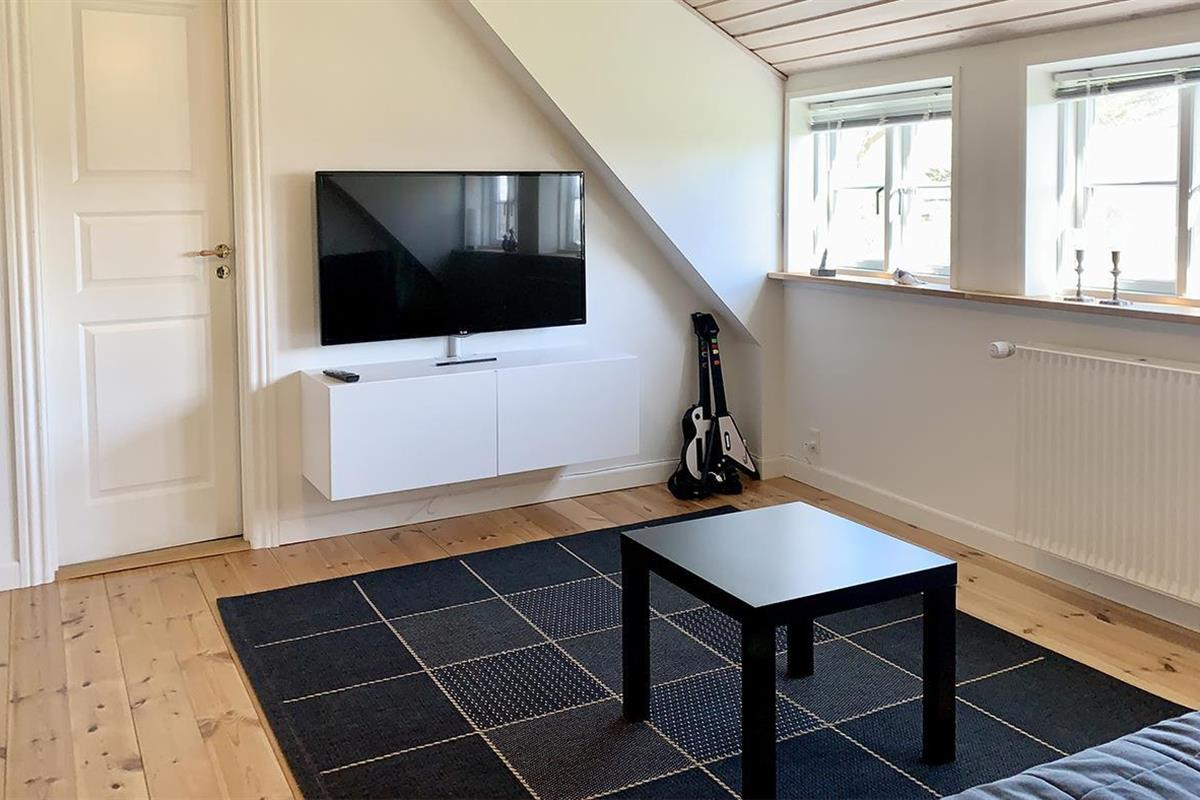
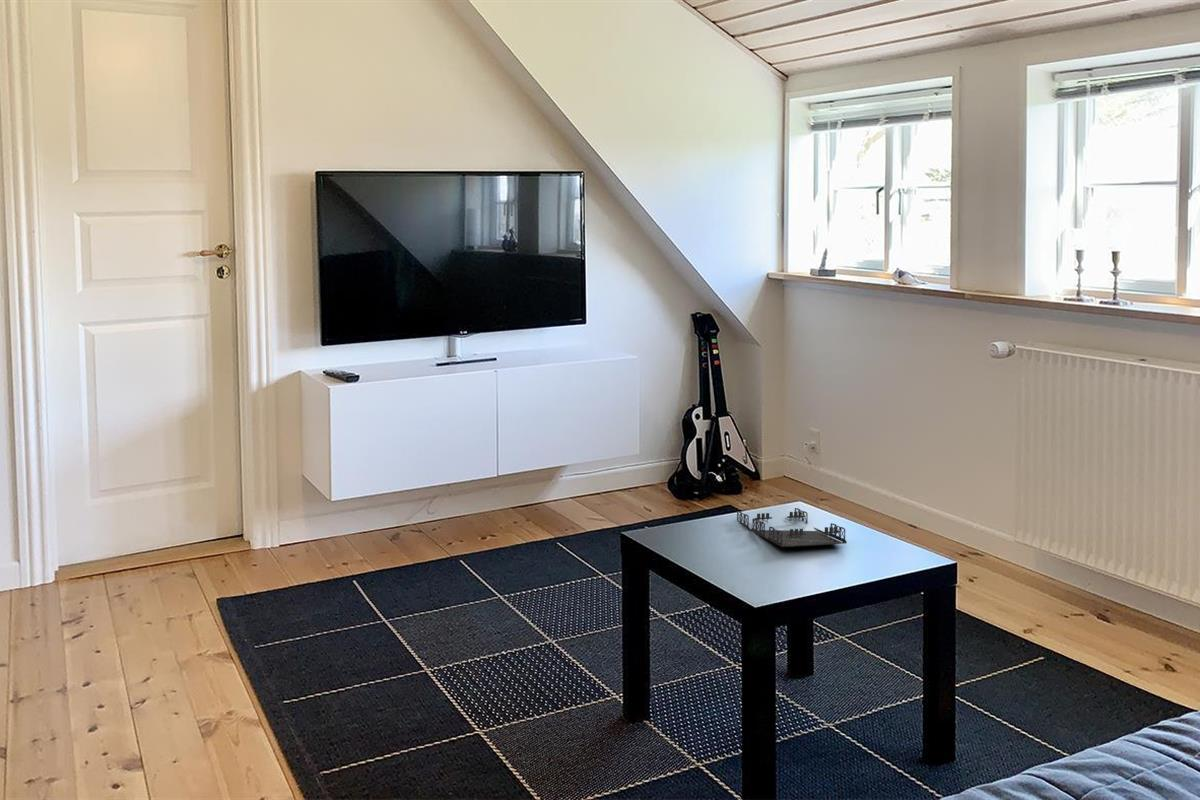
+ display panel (790, 529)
